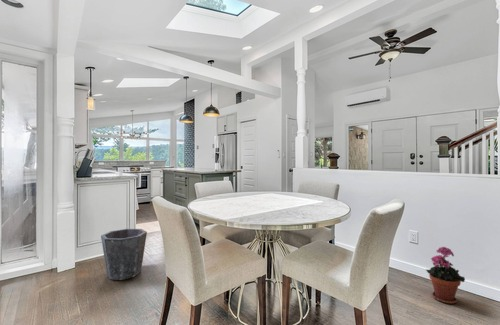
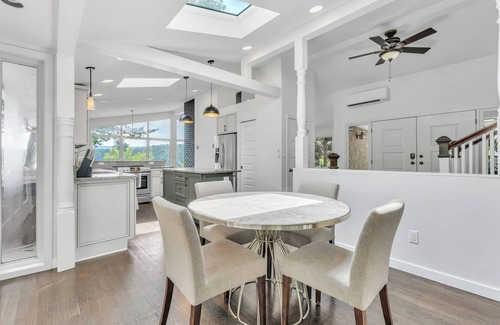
- waste bin (124, 253)
- potted plant (443, 272)
